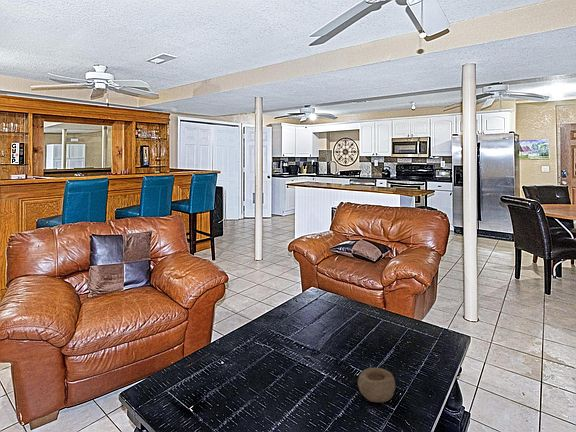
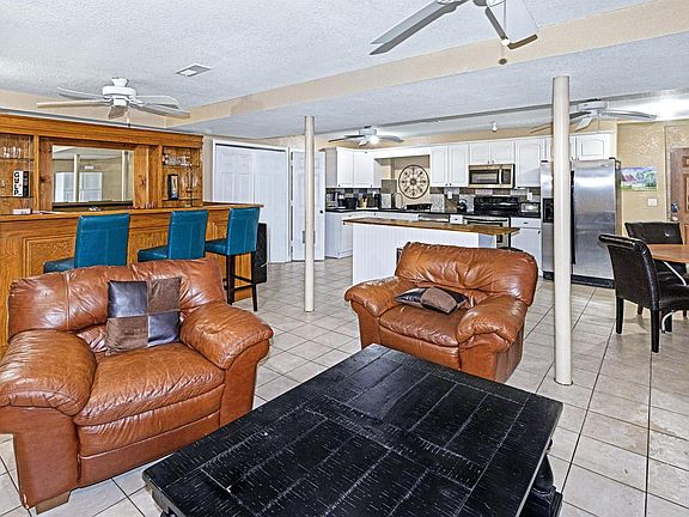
- bowl (376, 385)
